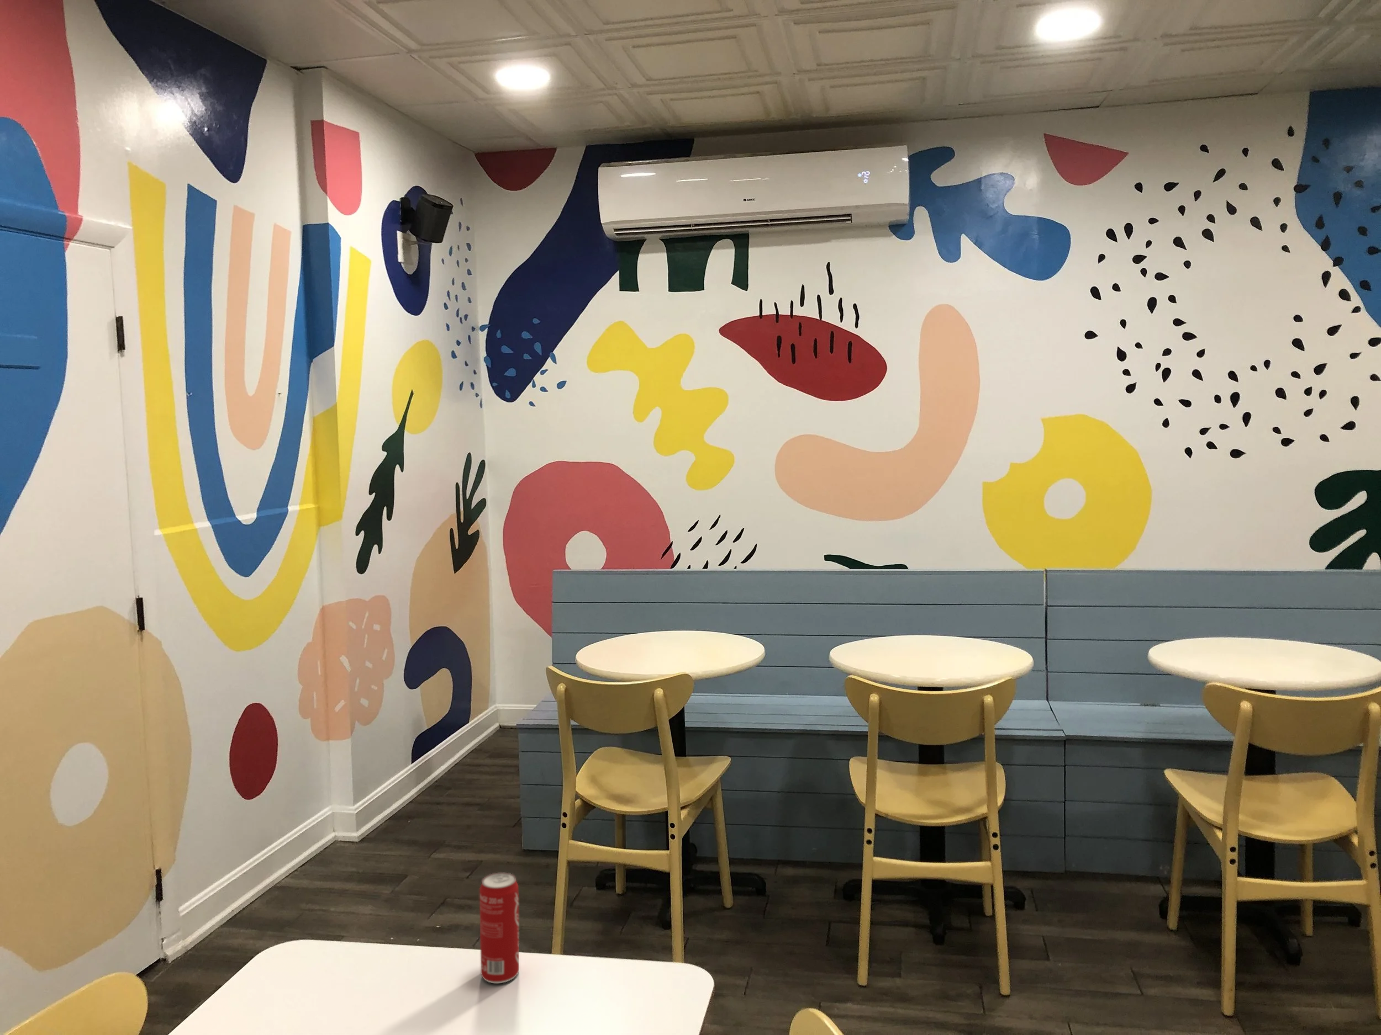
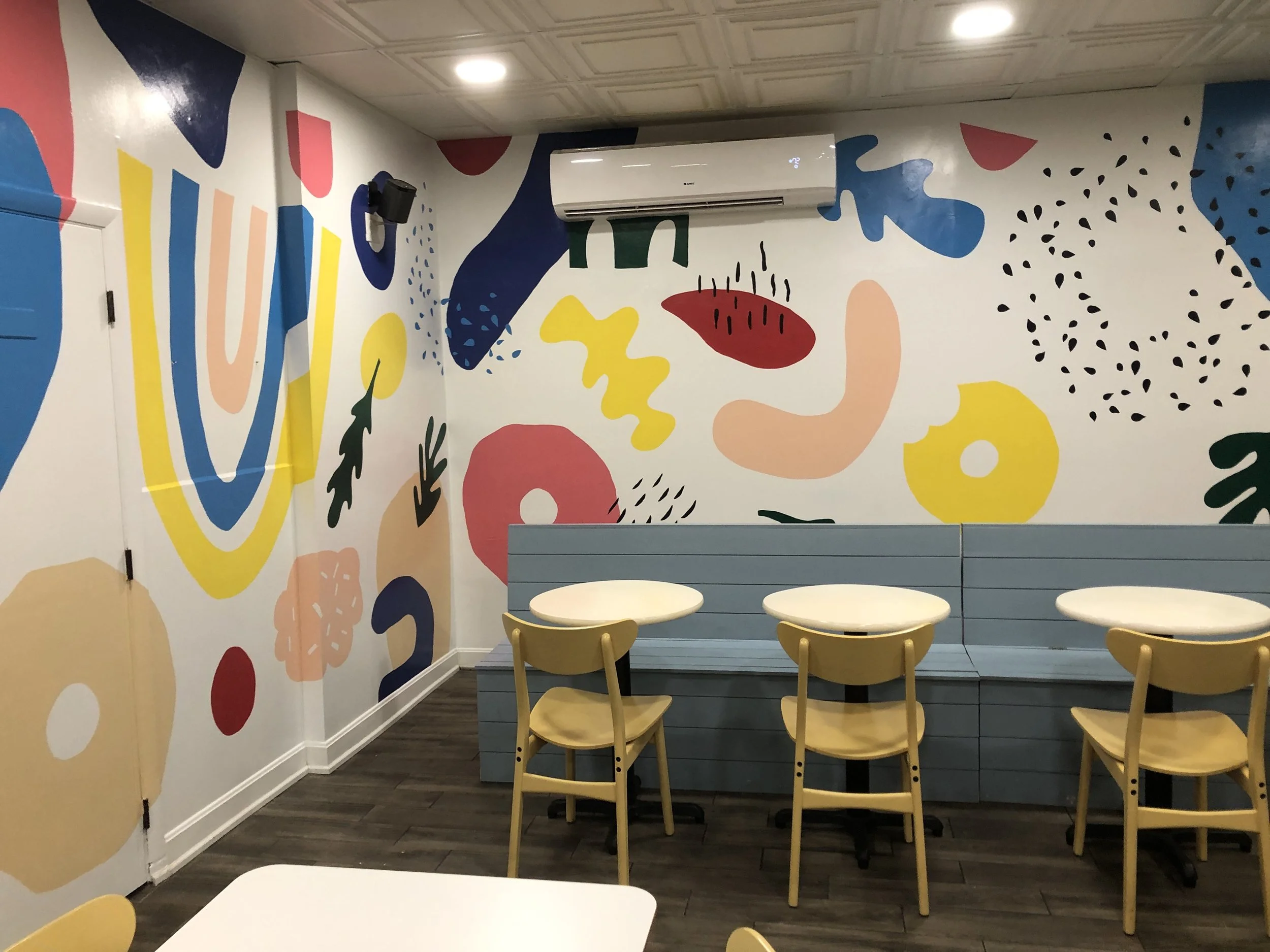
- beverage can (499, 926)
